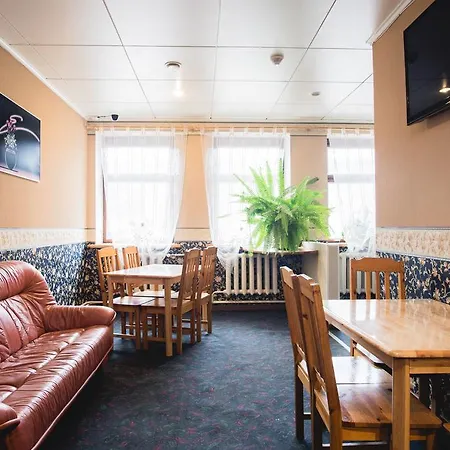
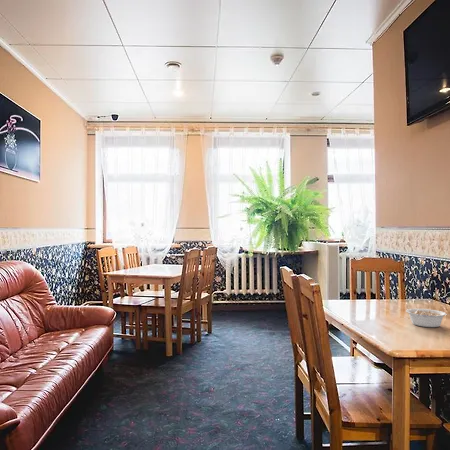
+ legume (427, 317)
